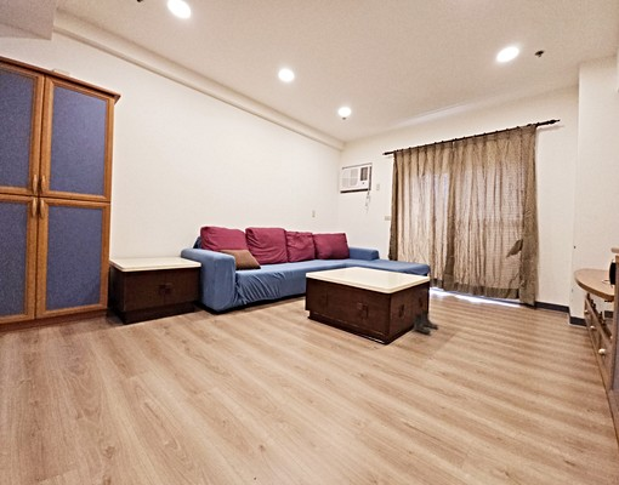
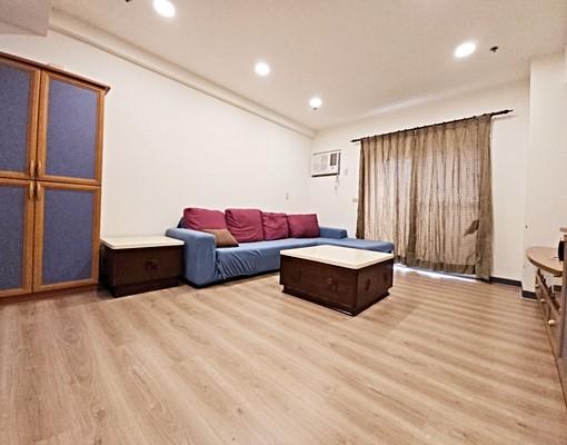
- boots (426, 321)
